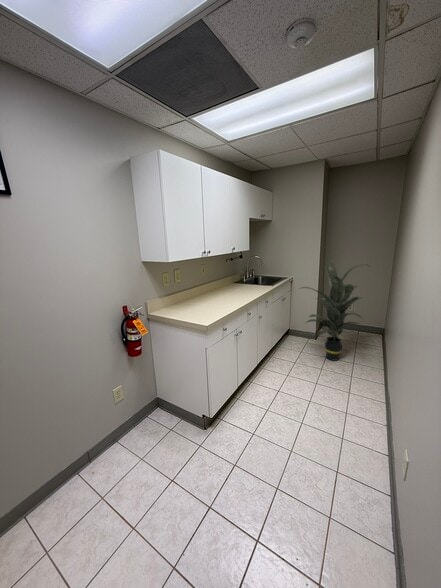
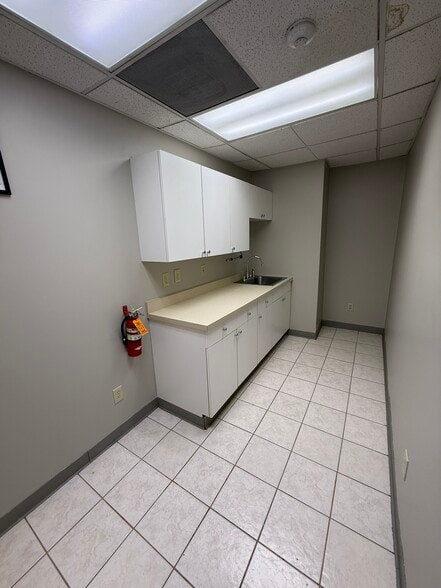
- indoor plant (332, 309)
